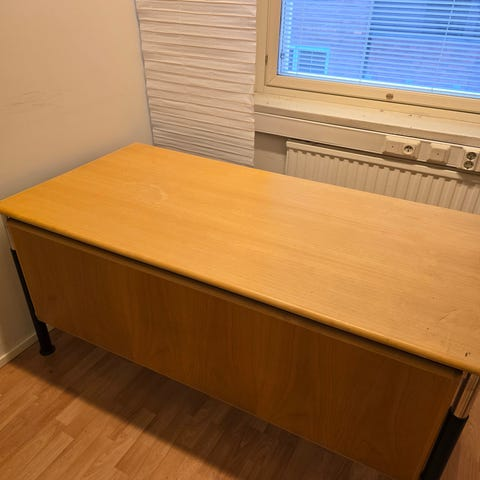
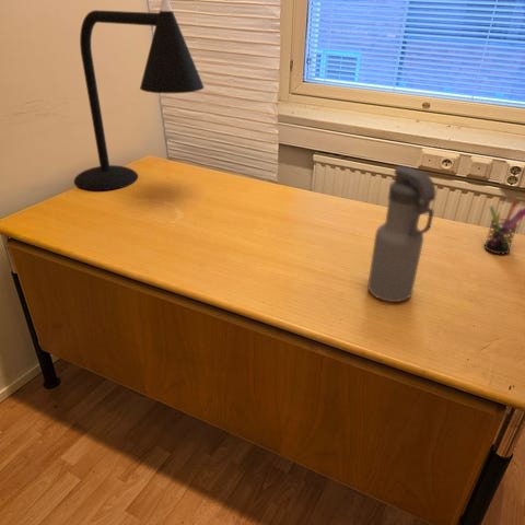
+ water bottle (399, 235)
+ desk lamp (140, 89)
+ pen holder (501, 224)
